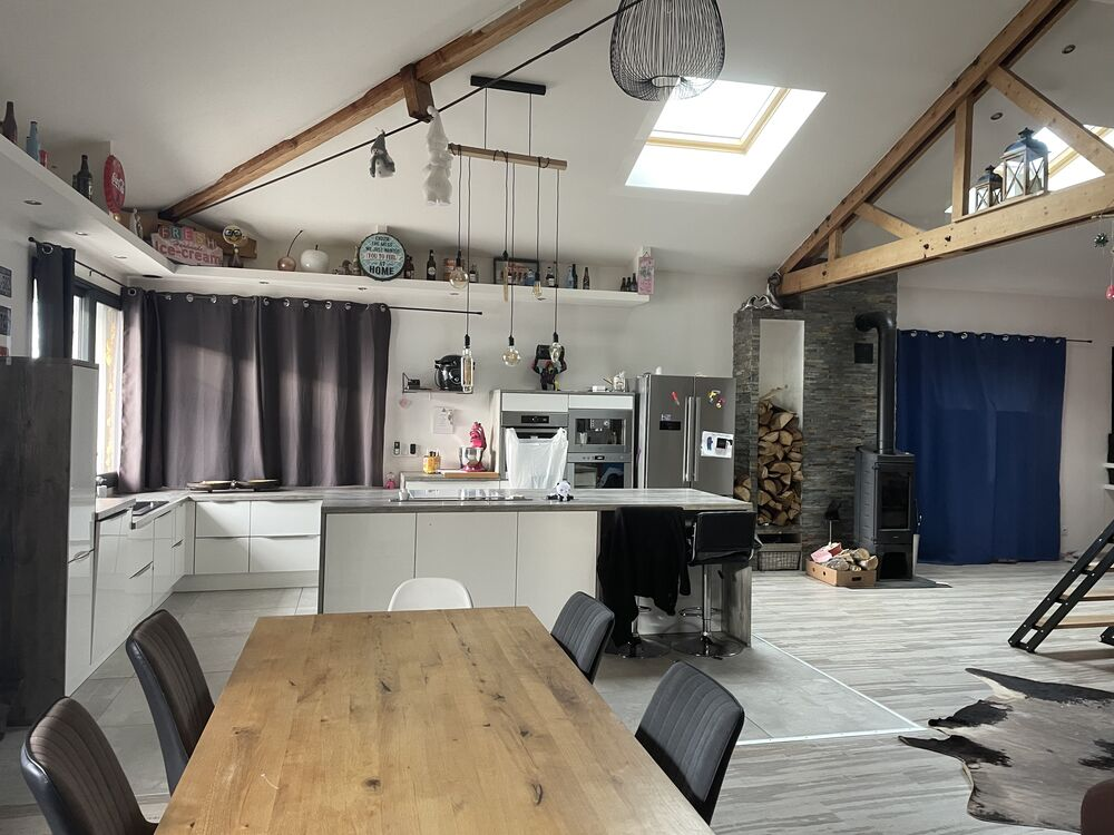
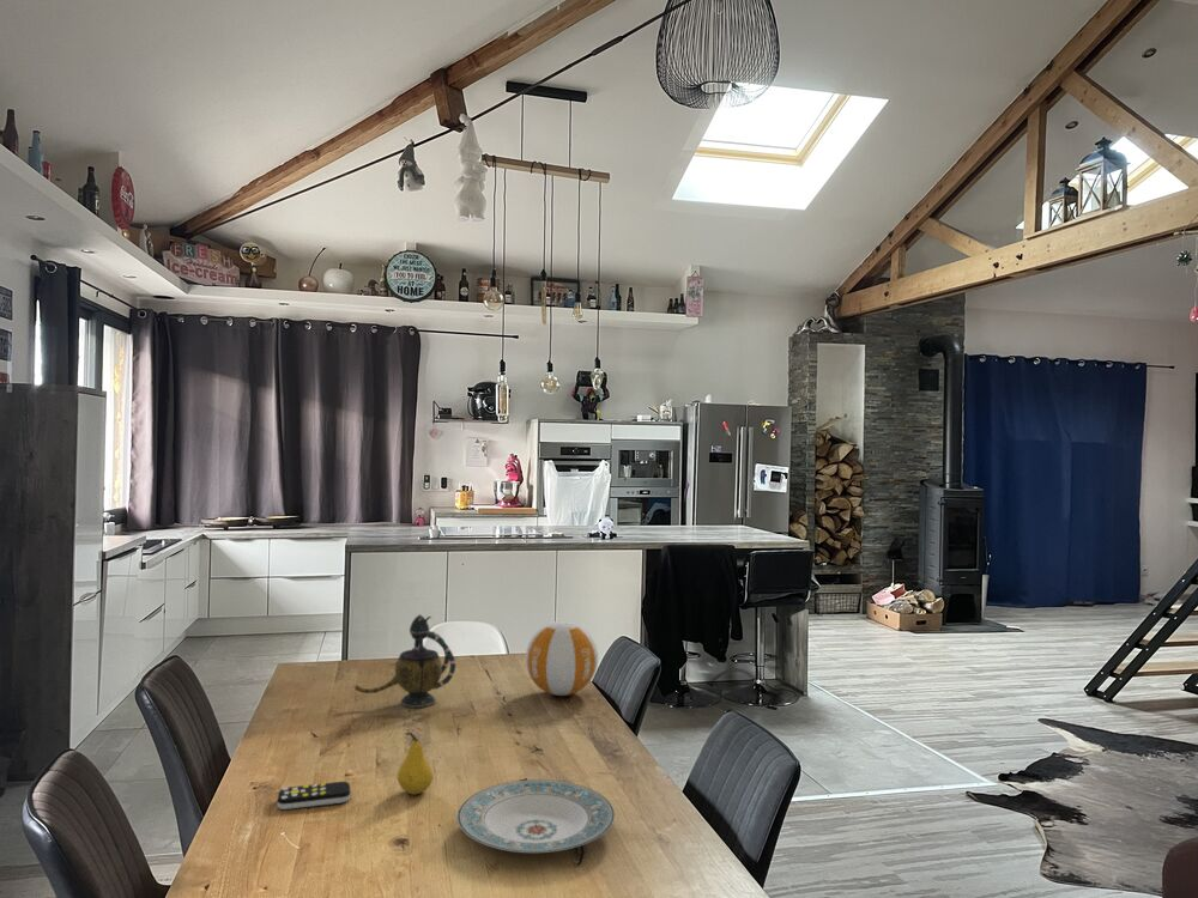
+ plate (536, 821)
+ fruit (415, 760)
+ remote control (314, 794)
+ teapot (405, 659)
+ volleyball (562, 657)
